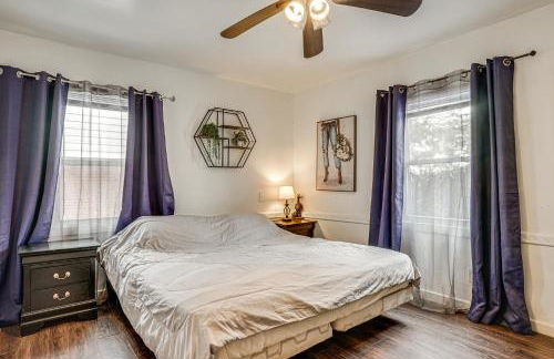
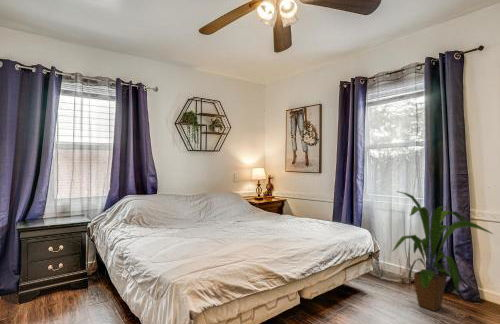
+ house plant (440, 251)
